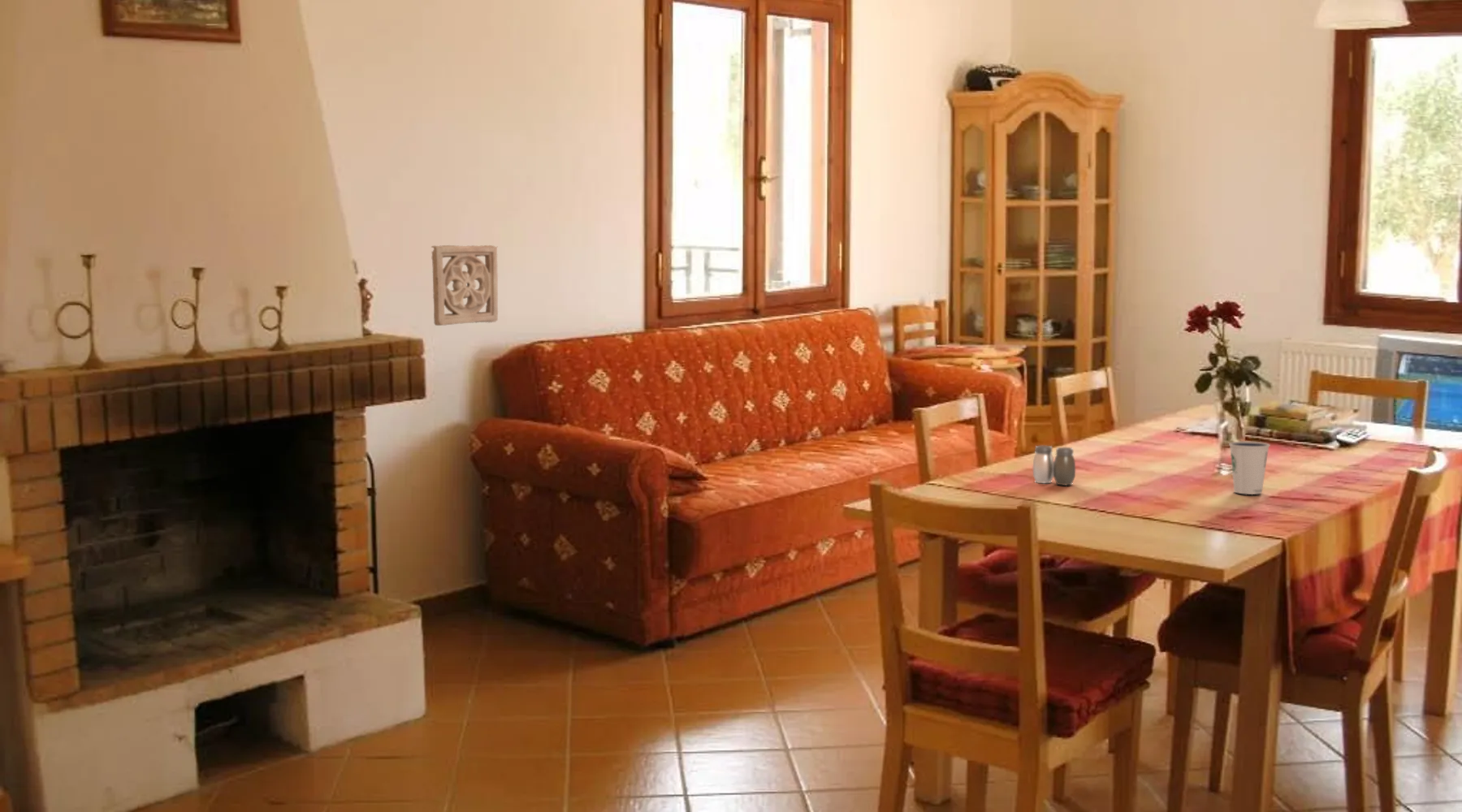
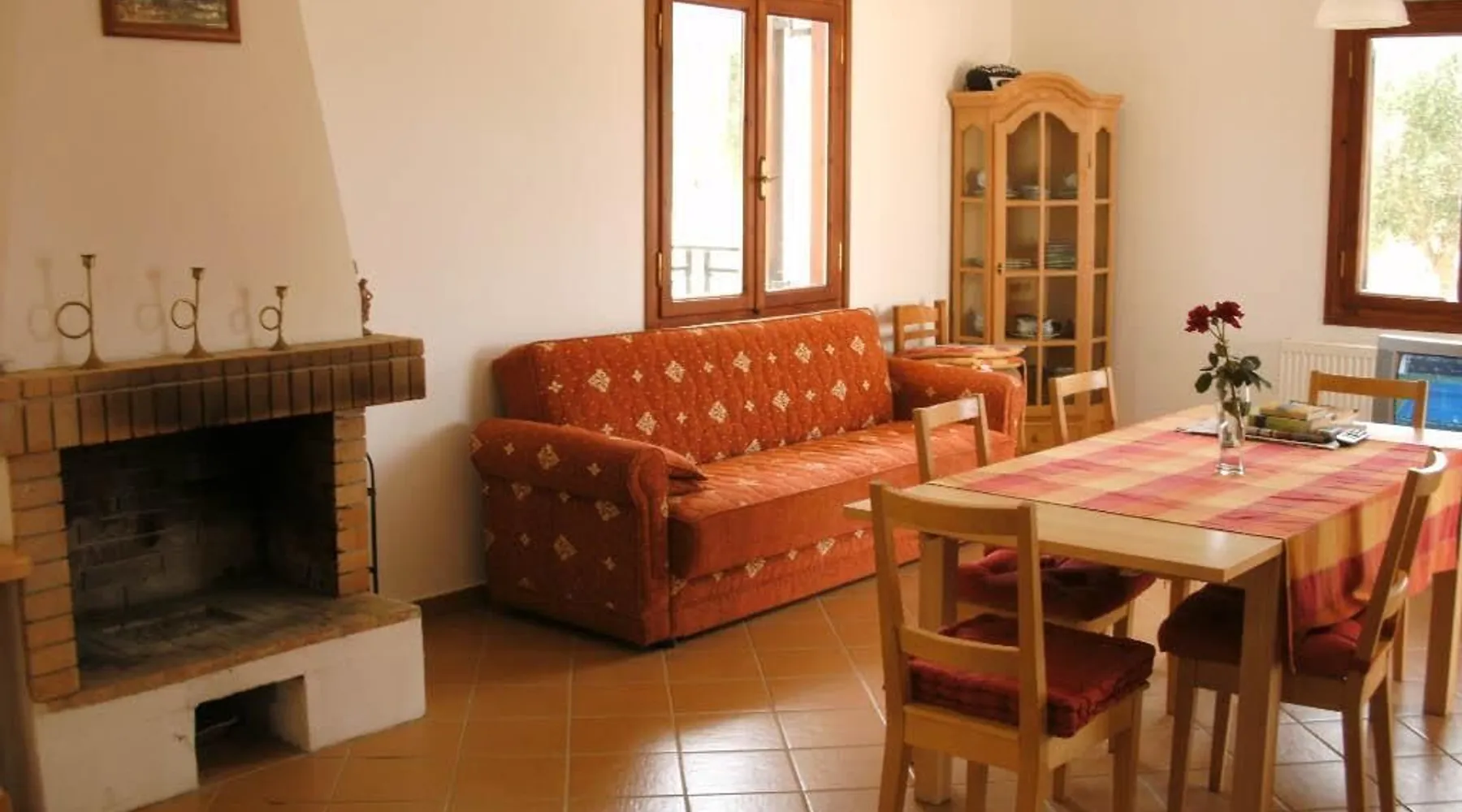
- wall ornament (465, 285)
- dixie cup (1248, 468)
- salt and pepper shaker (1053, 464)
